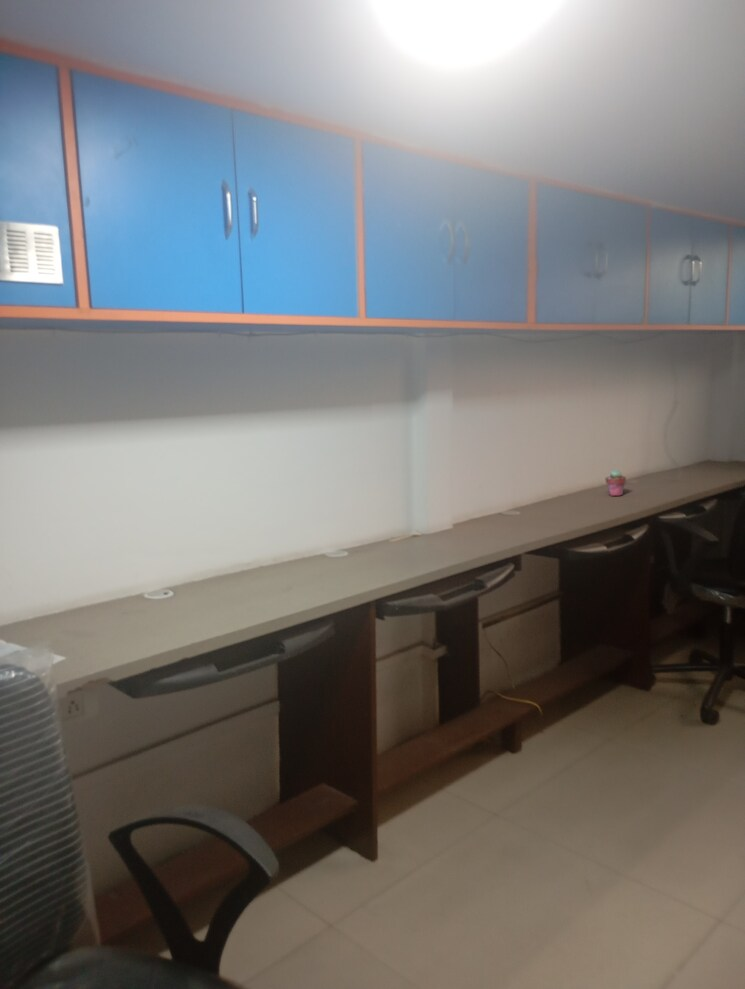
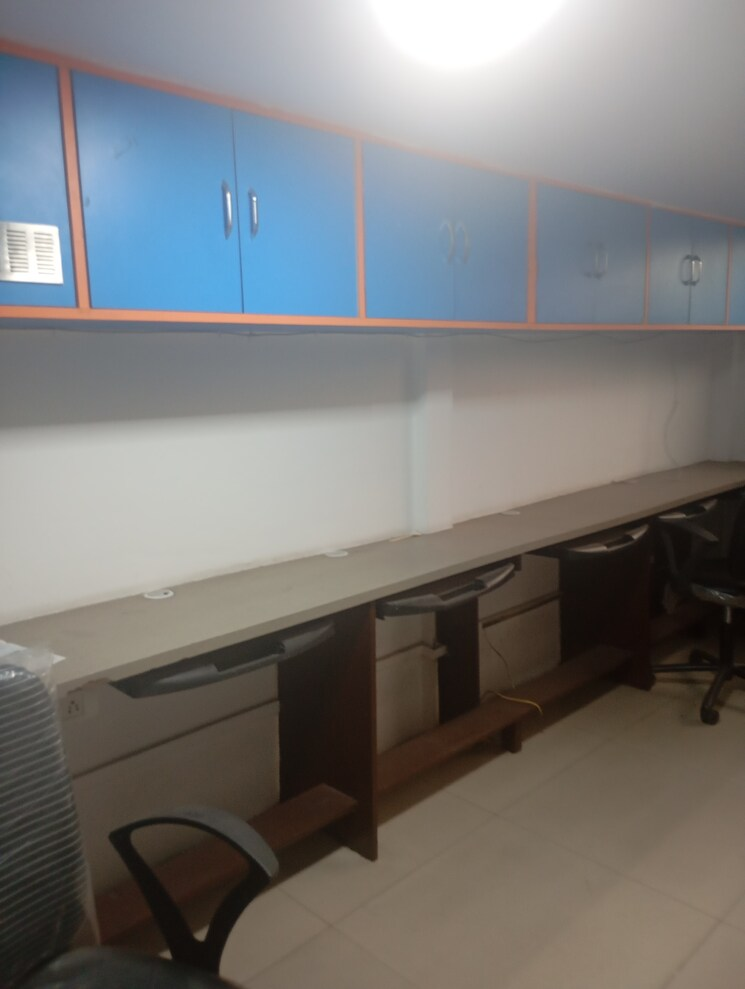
- potted succulent (615, 482)
